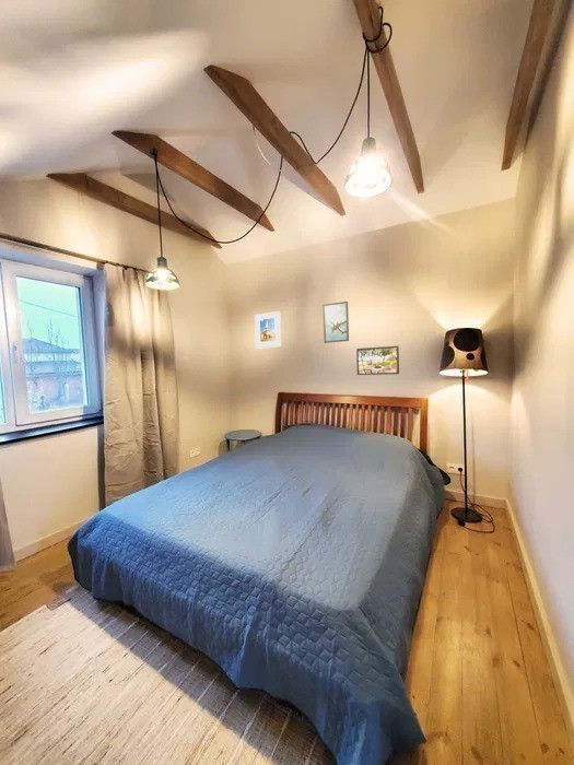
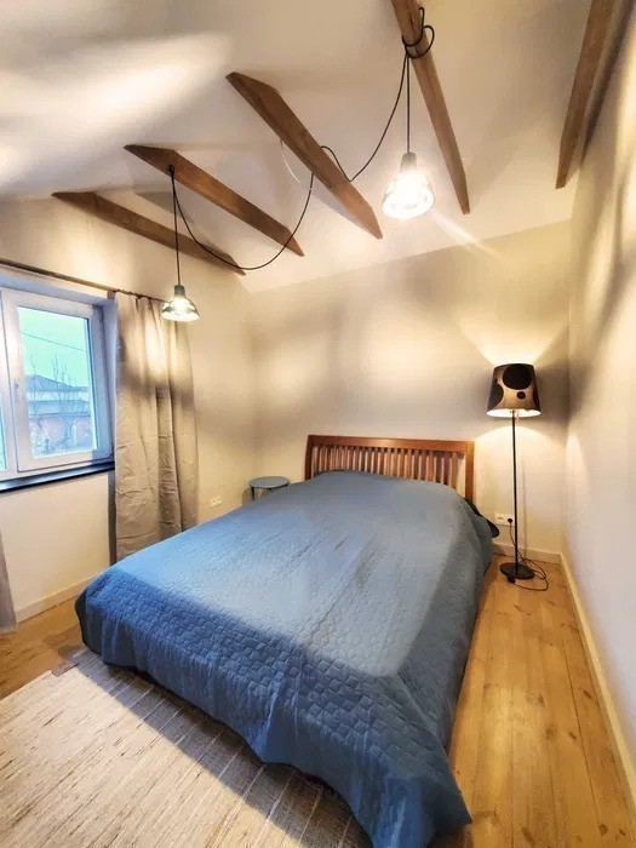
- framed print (377, 361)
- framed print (336, 322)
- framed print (267, 330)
